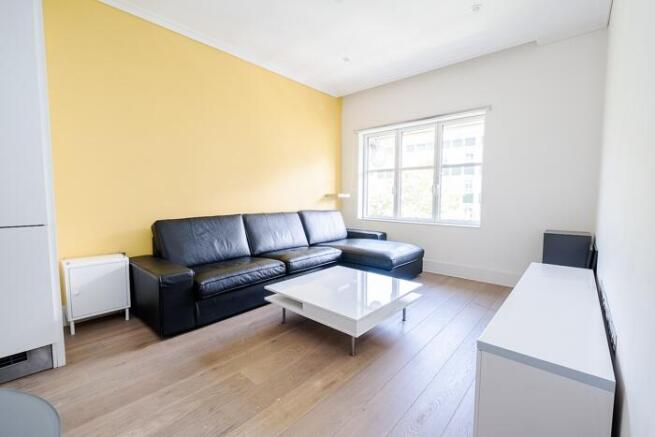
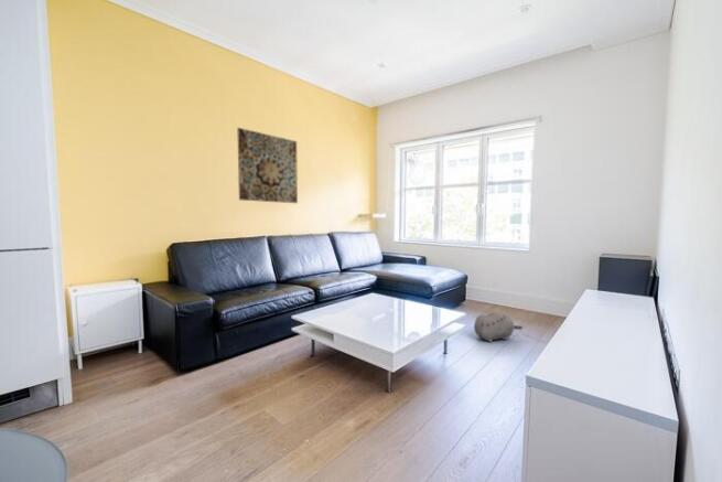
+ plush toy (496, 324)
+ wall art (269, 168)
